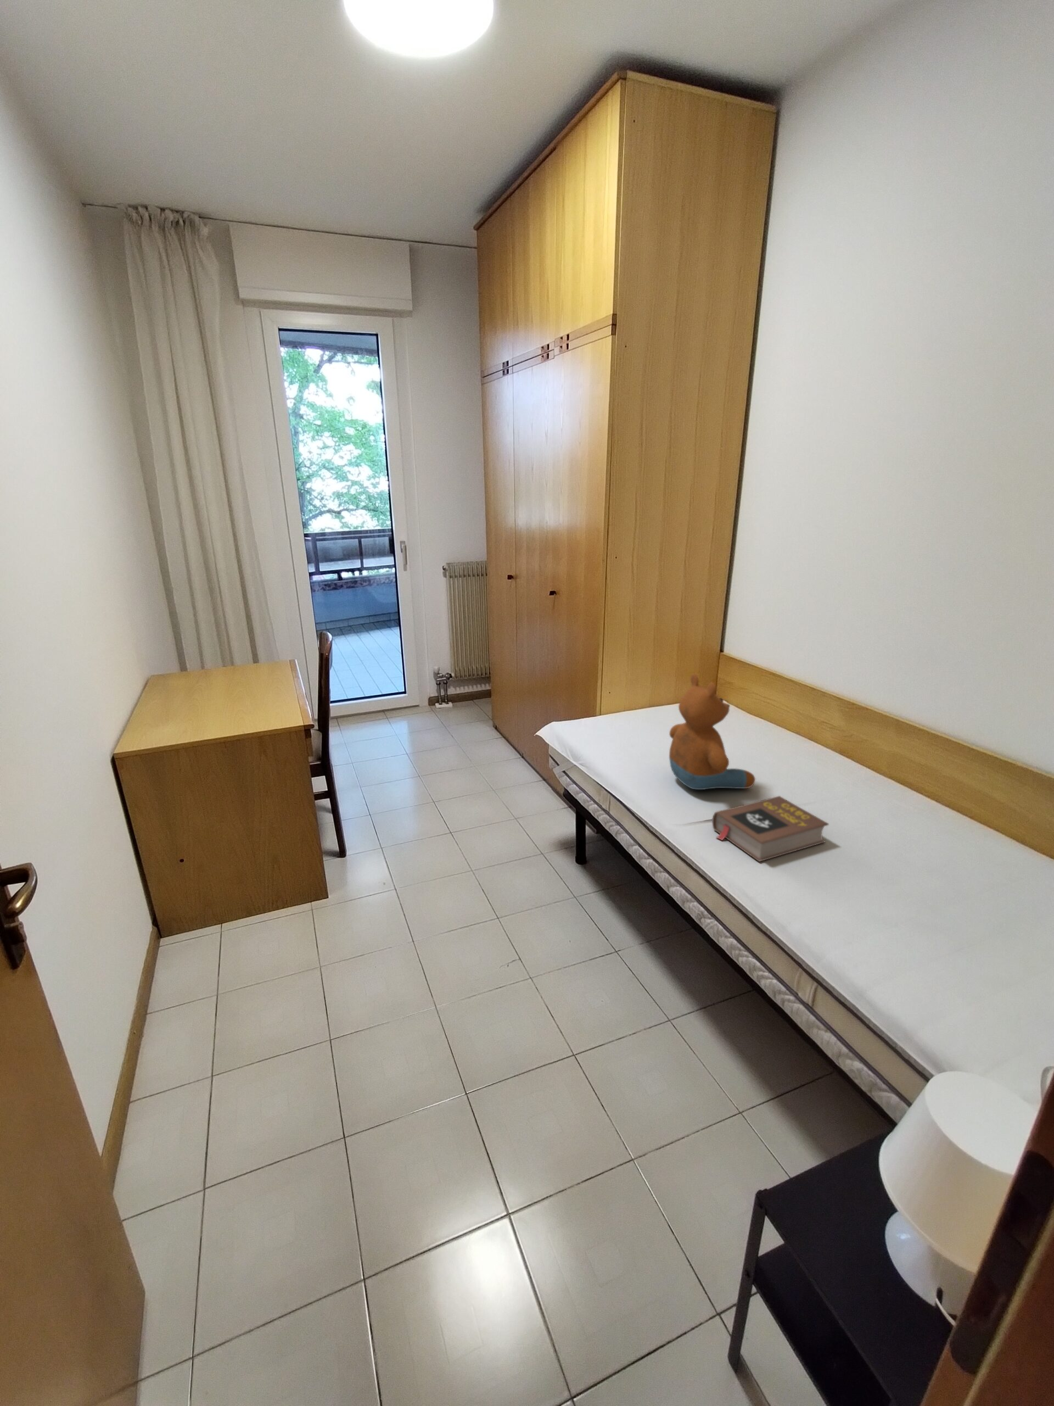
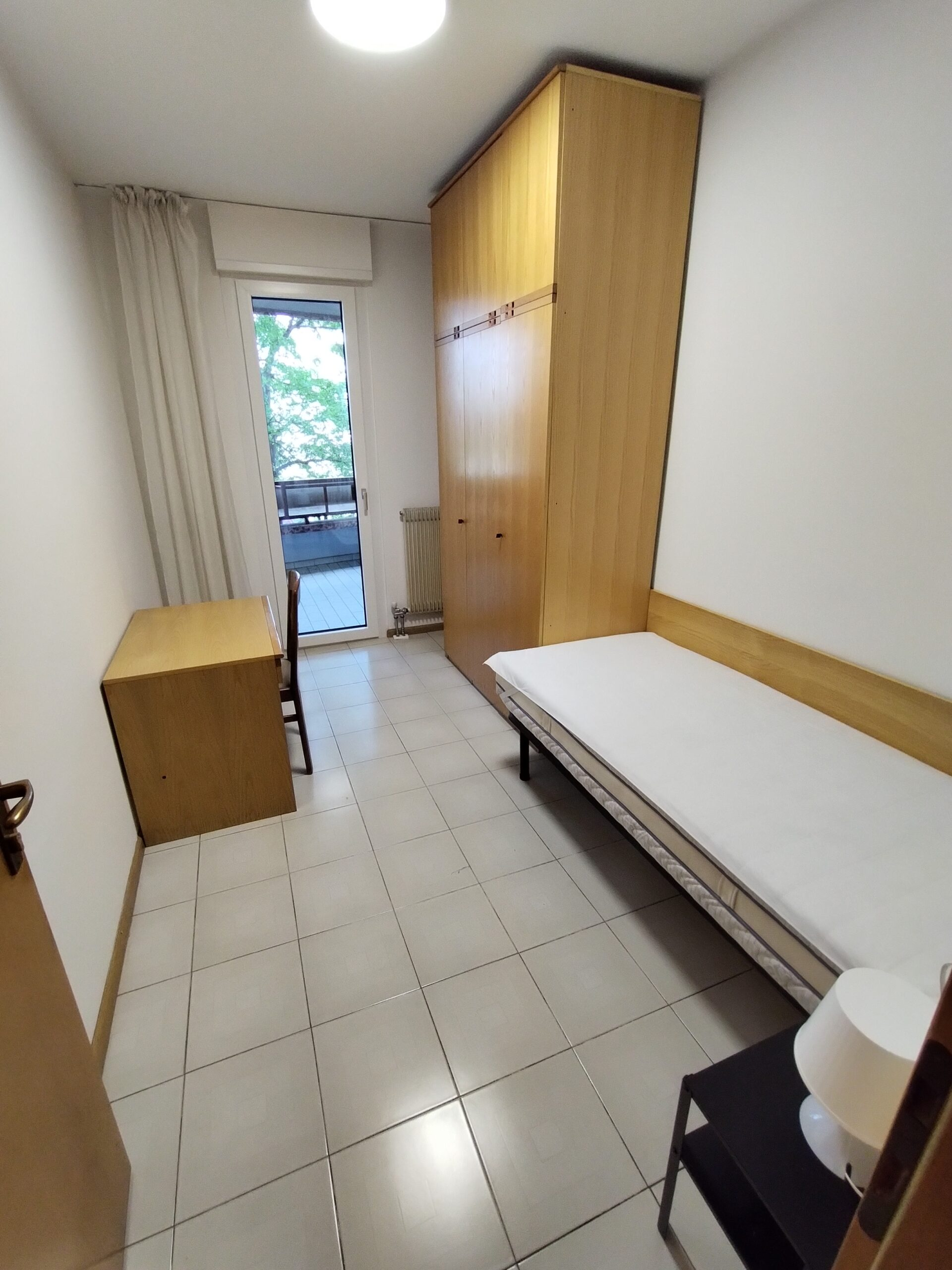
- stuffed toy (713, 731)
- book (765, 827)
